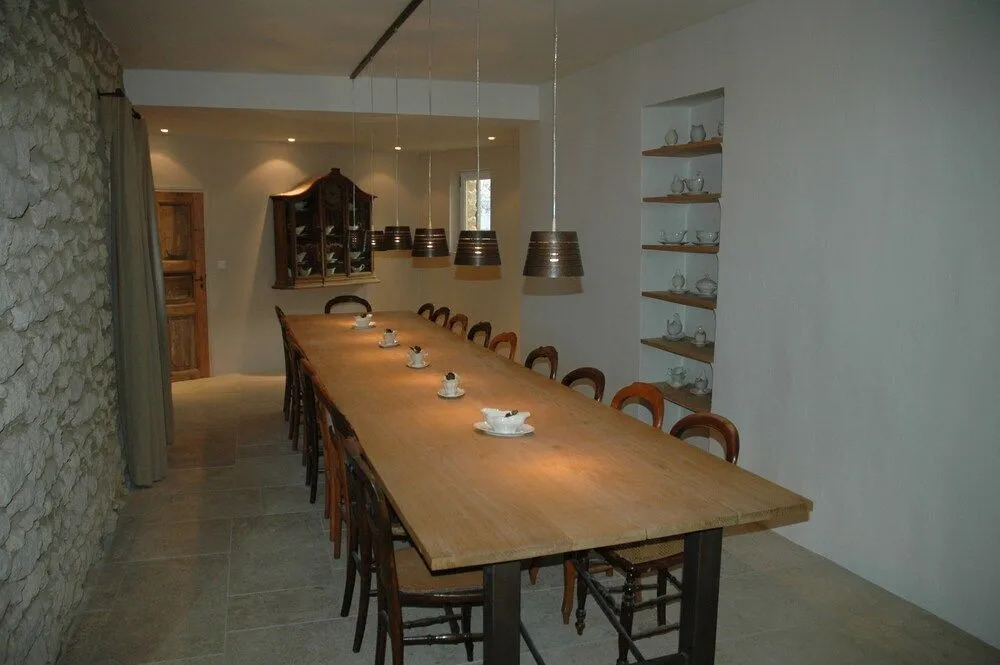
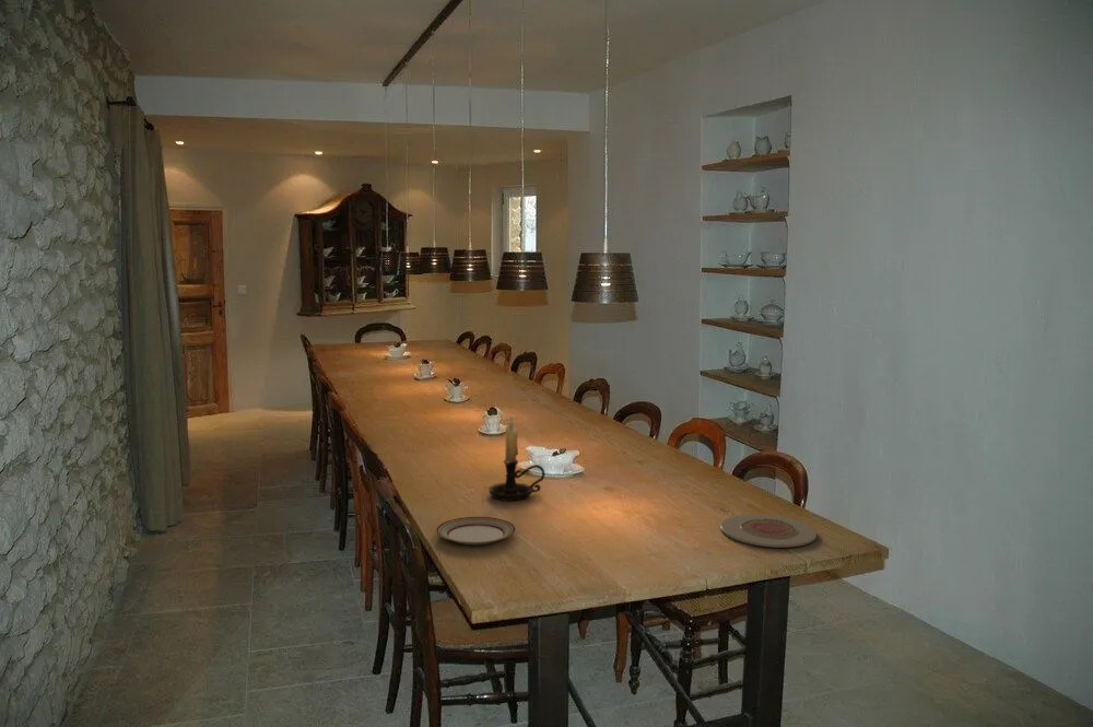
+ plate (767, 529)
+ candle holder (517, 454)
+ plate (475, 531)
